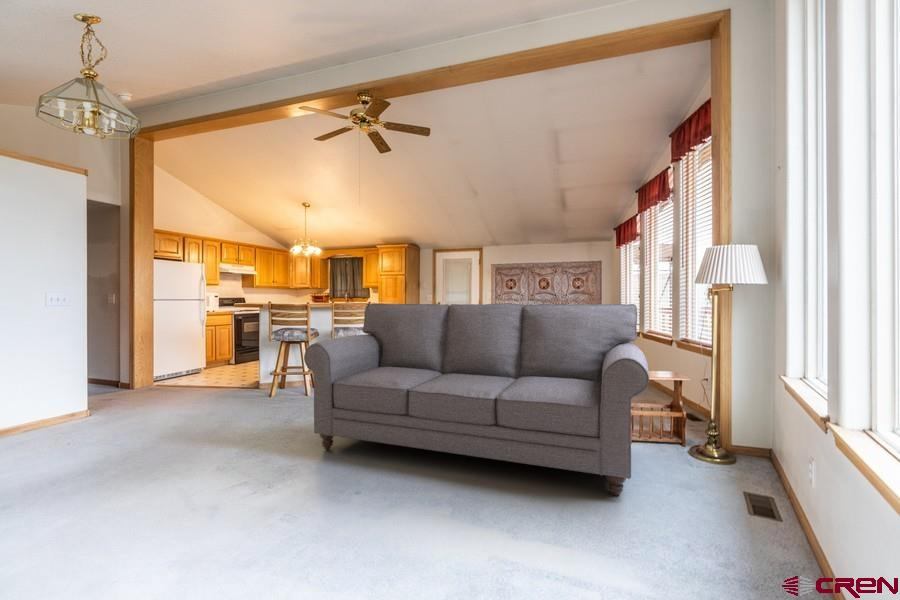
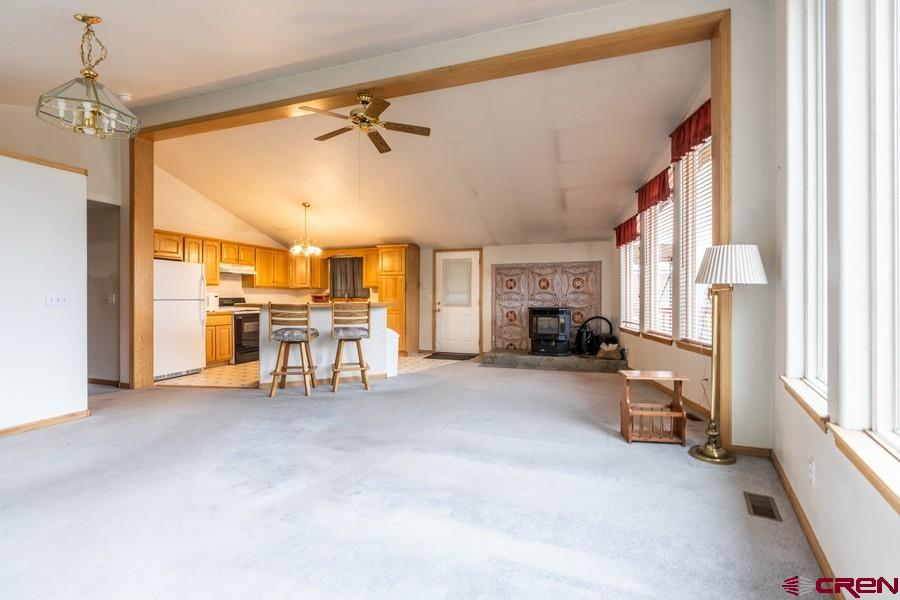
- sofa (473, 375)
